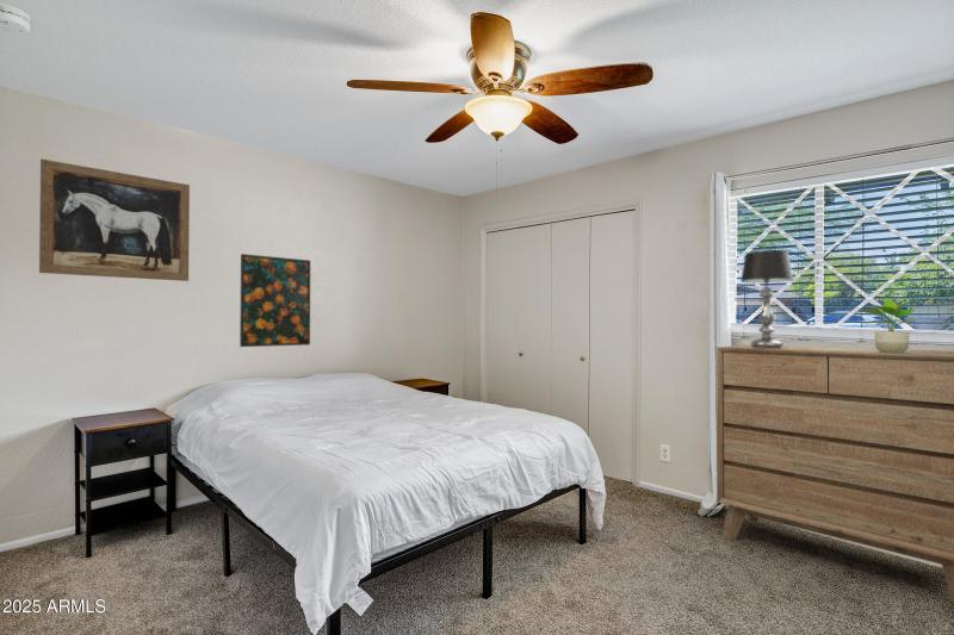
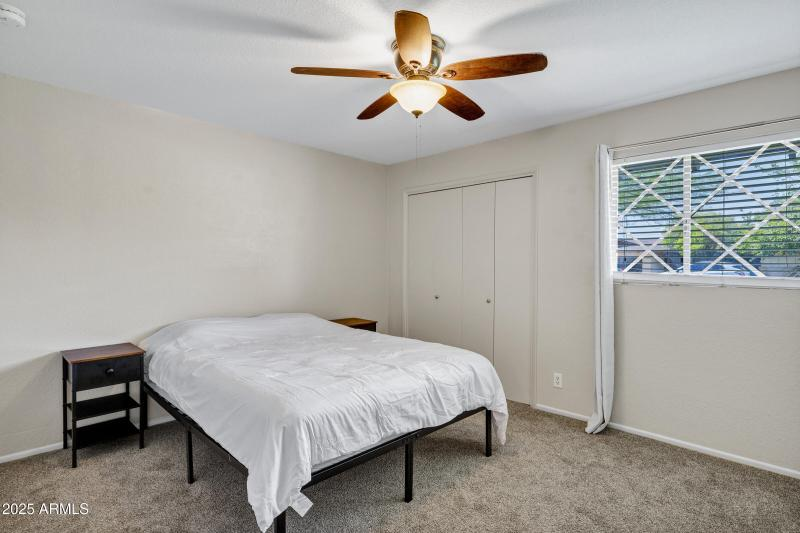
- potted plant (887, 323)
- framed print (277, 301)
- wall art (120, 225)
- dresser (837, 452)
- table lamp (766, 299)
